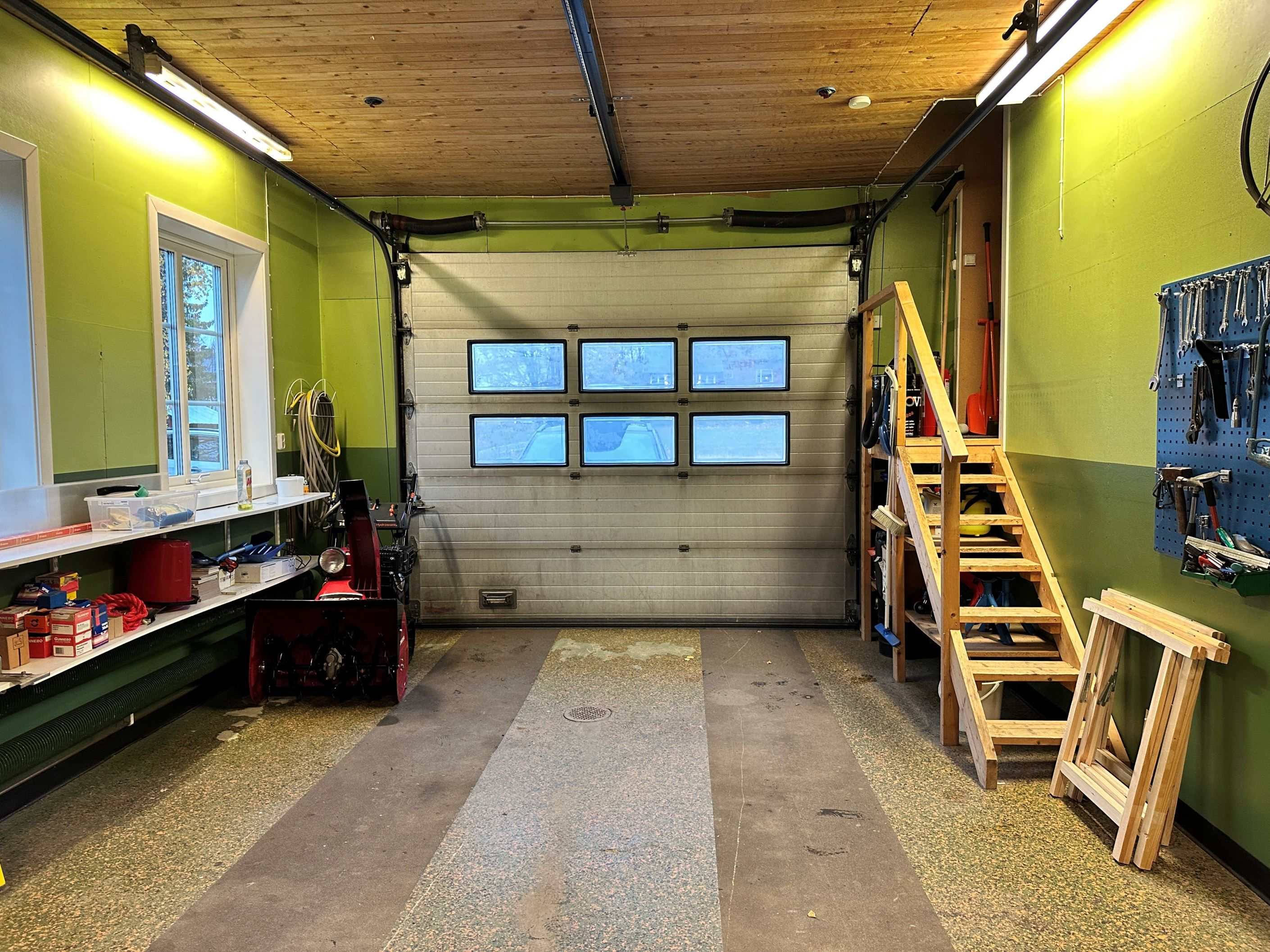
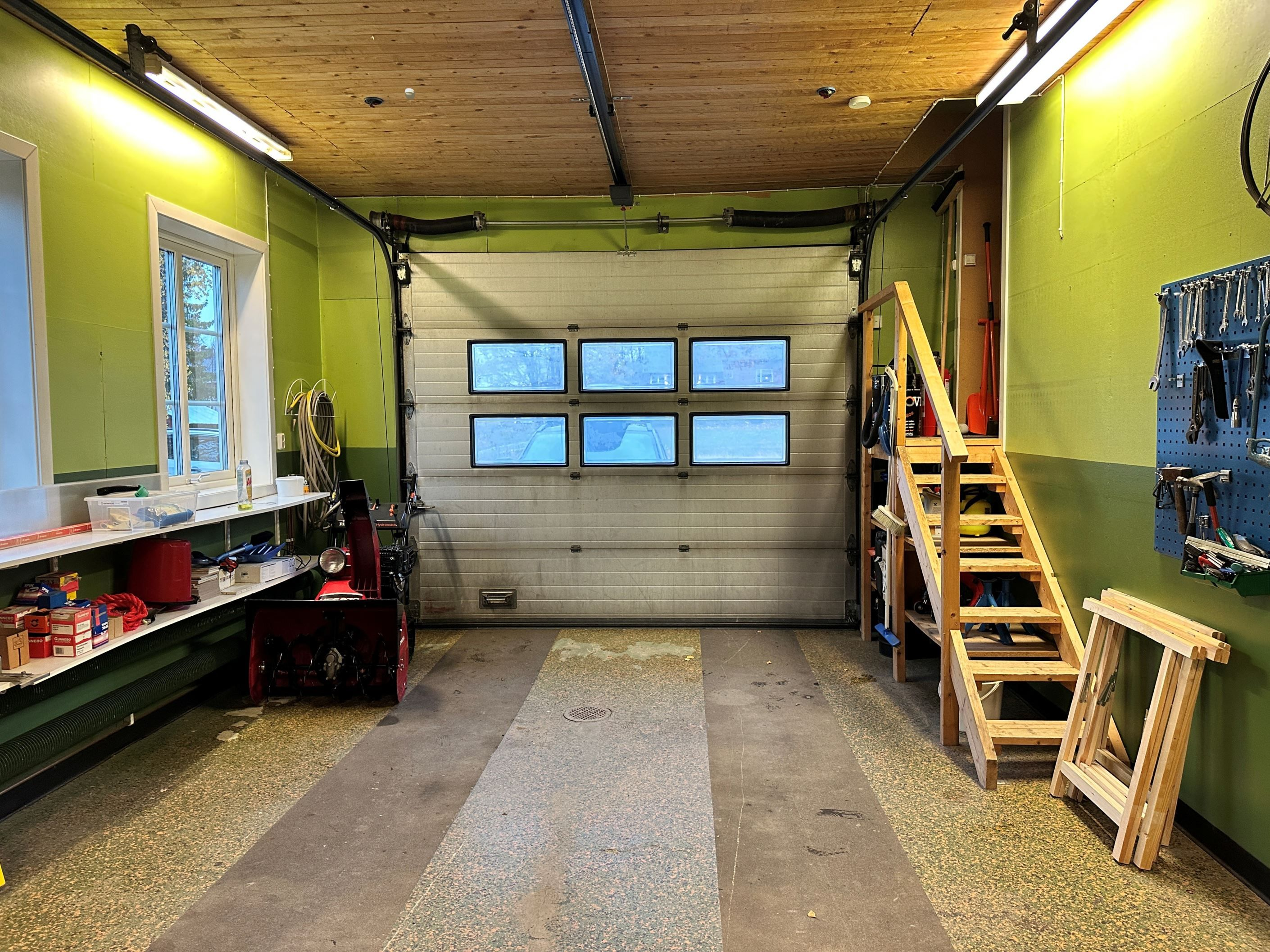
+ smoke detector (410, 95)
